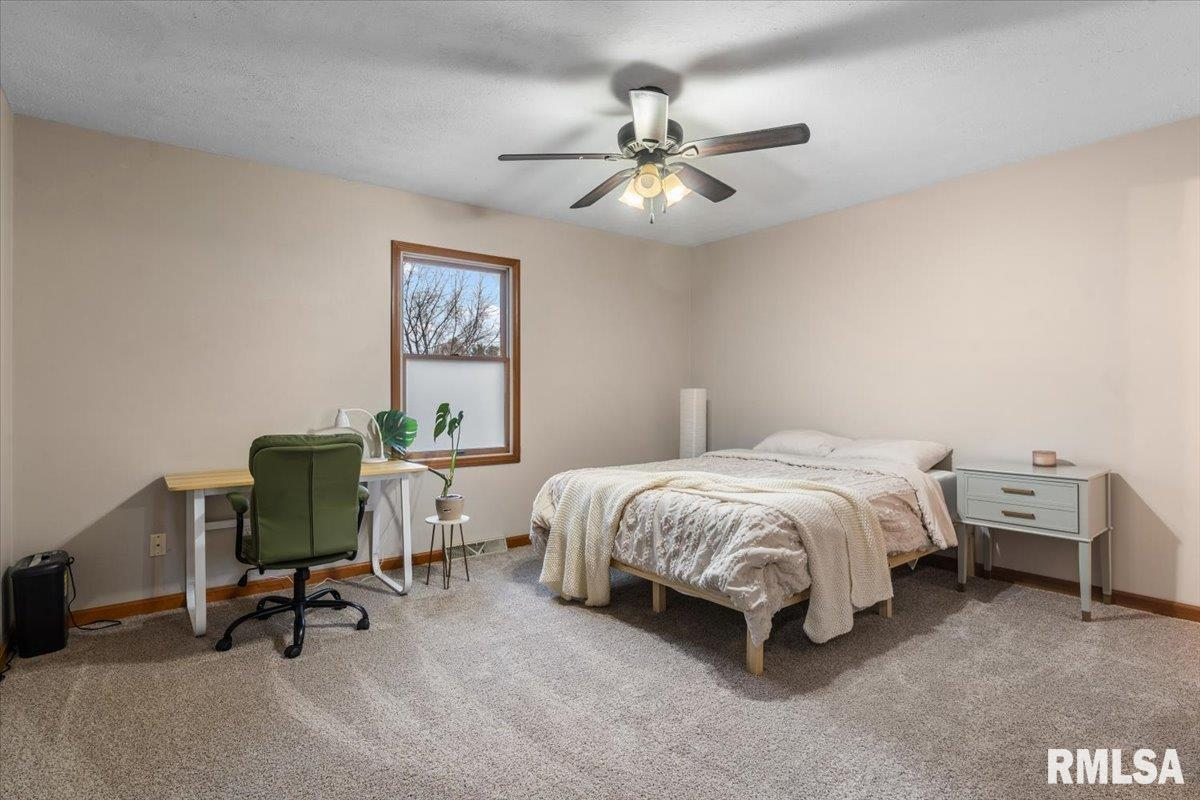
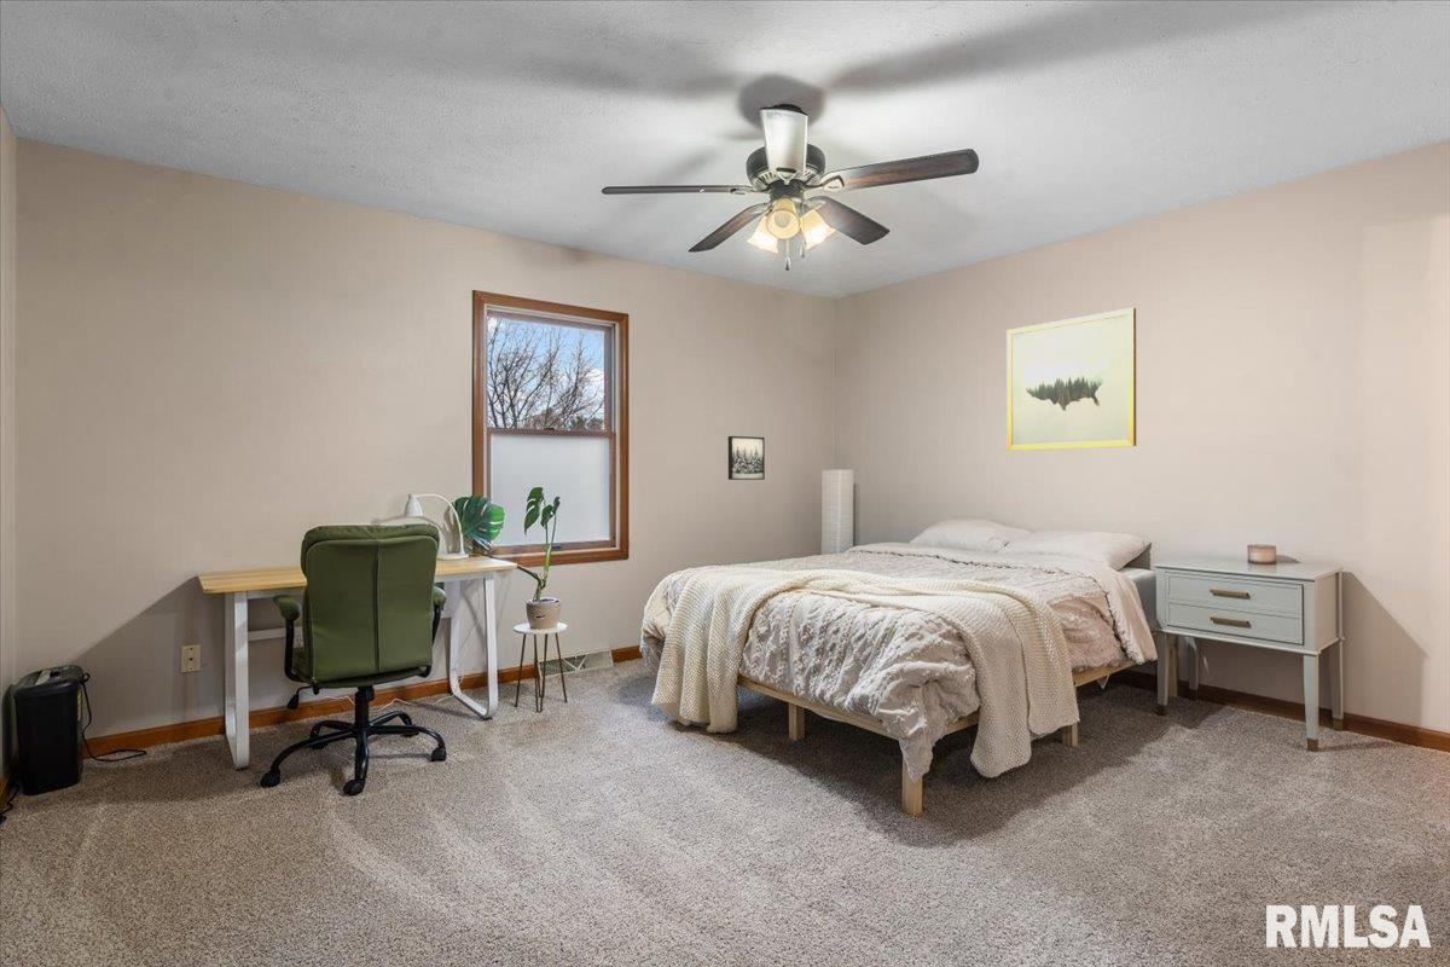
+ wall art (746, 458)
+ wall art (1067, 383)
